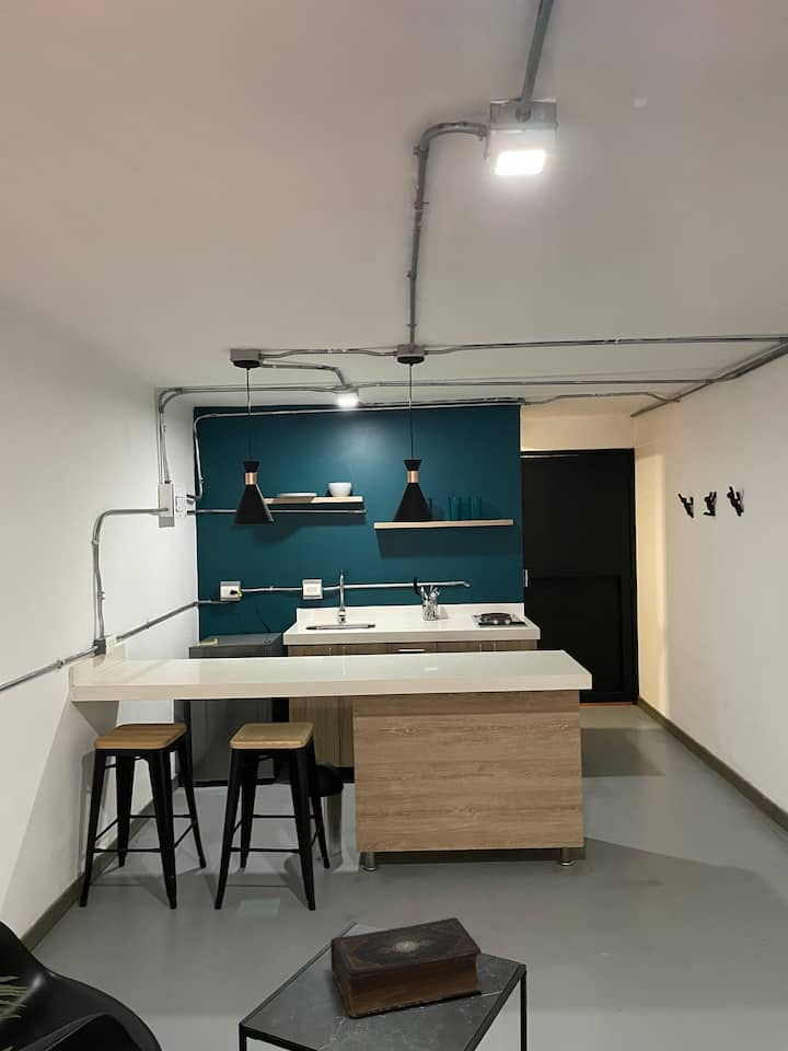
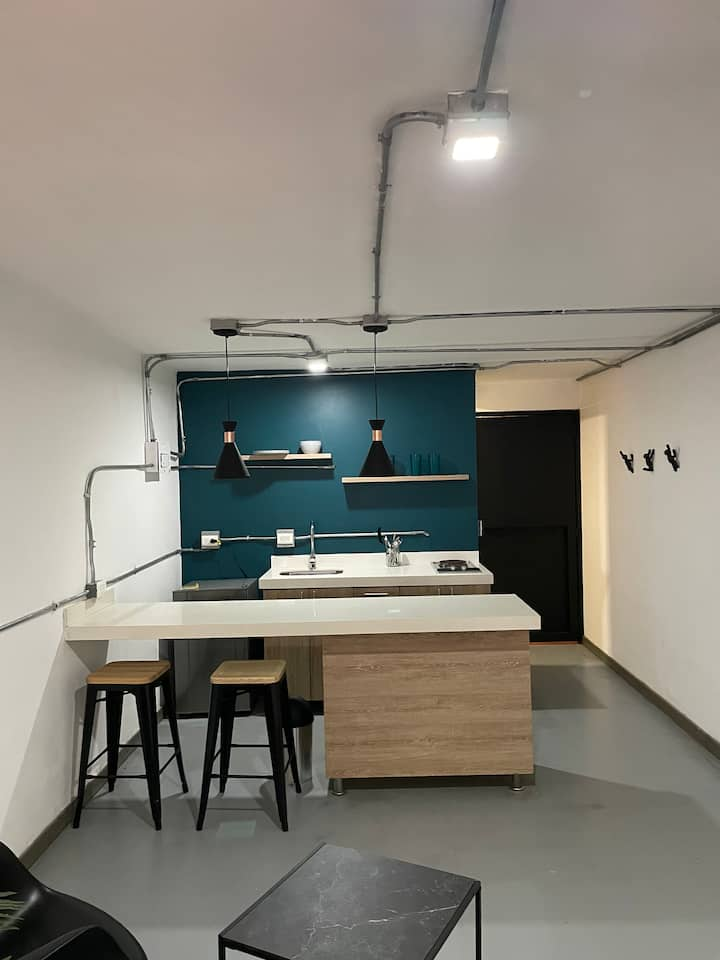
- book (405, 961)
